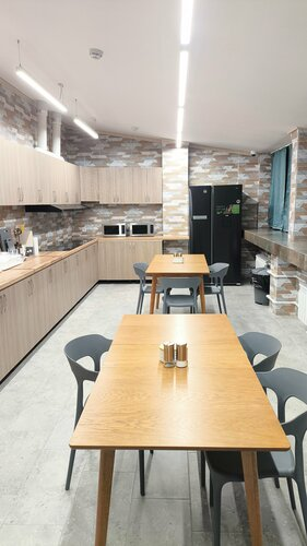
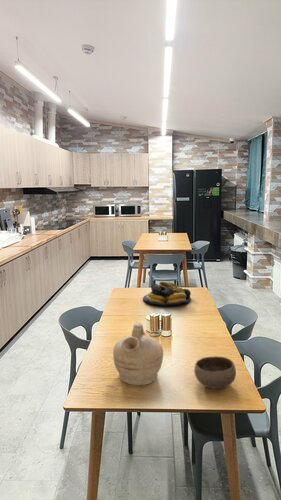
+ fruit bowl (166, 290)
+ bowl (214, 373)
+ teapot (136, 351)
